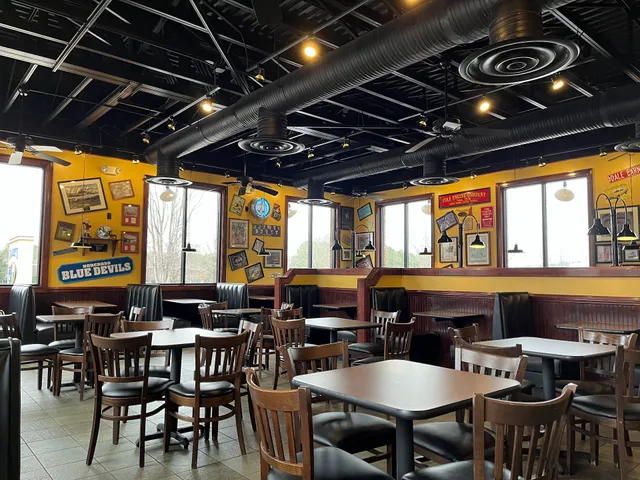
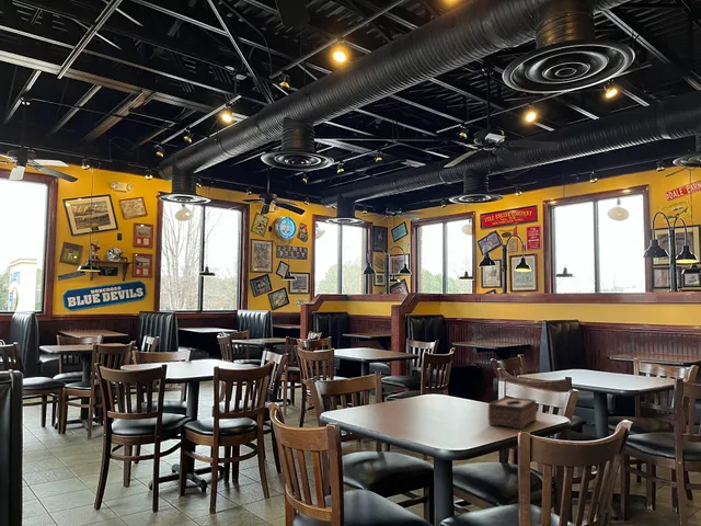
+ tissue box (513, 412)
